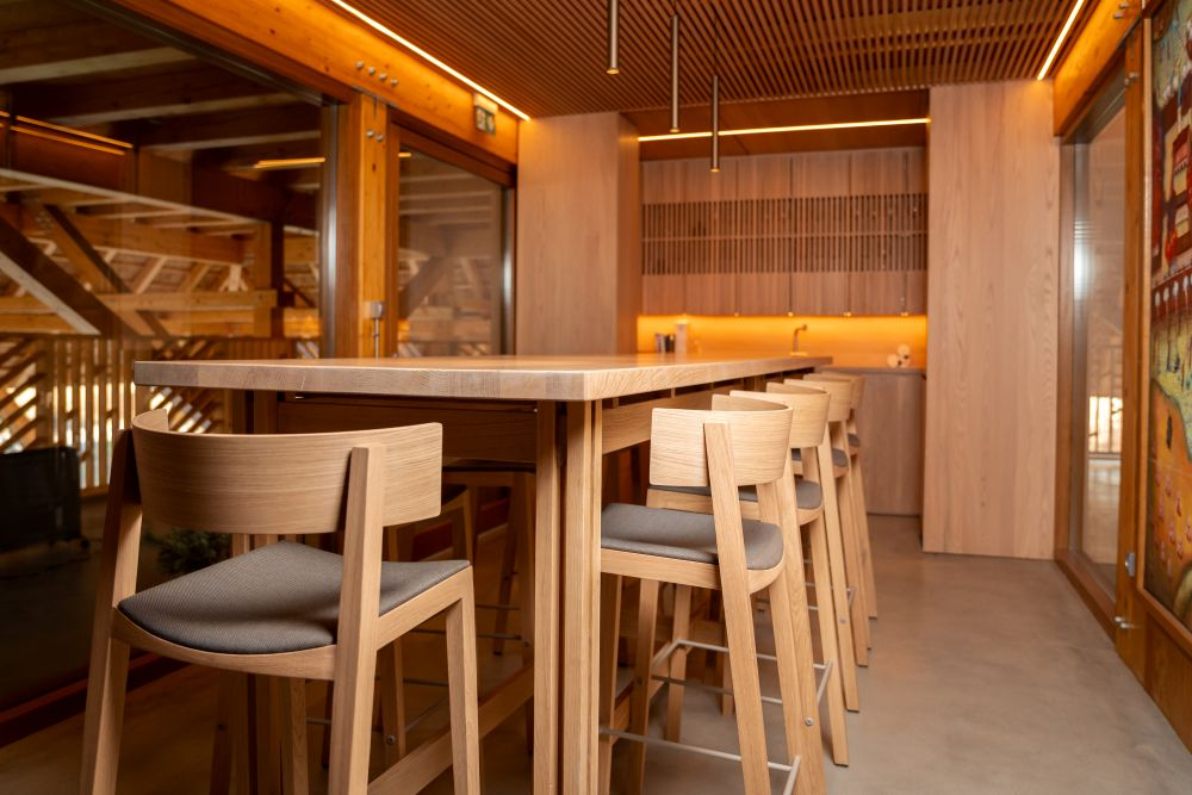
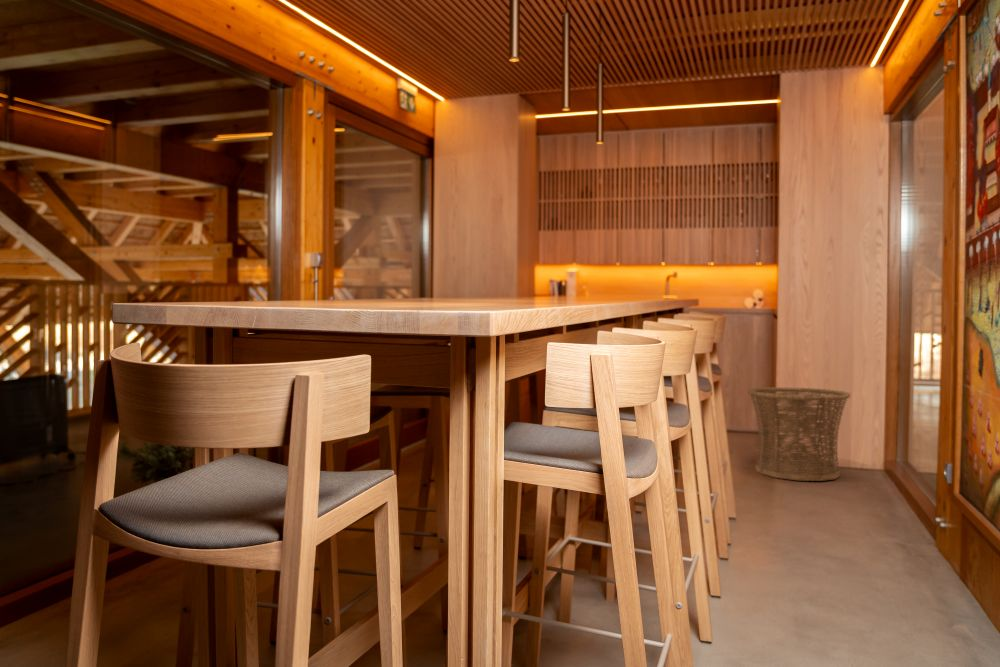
+ basket (797, 431)
